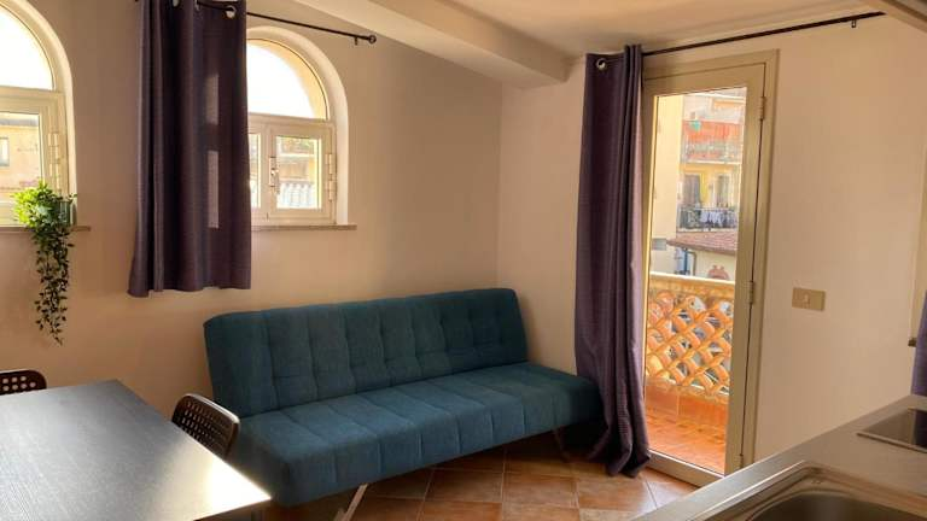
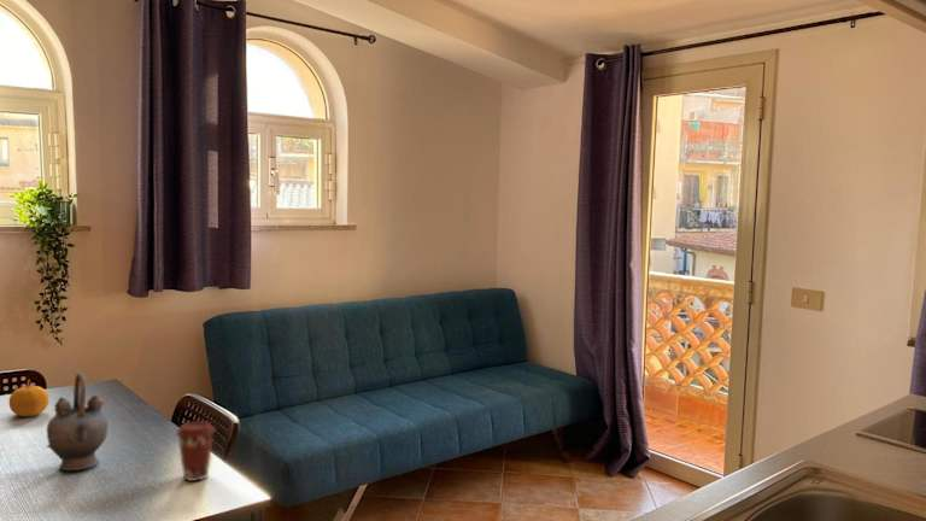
+ fruit (29, 397)
+ coffee cup (195, 450)
+ teapot (77, 421)
